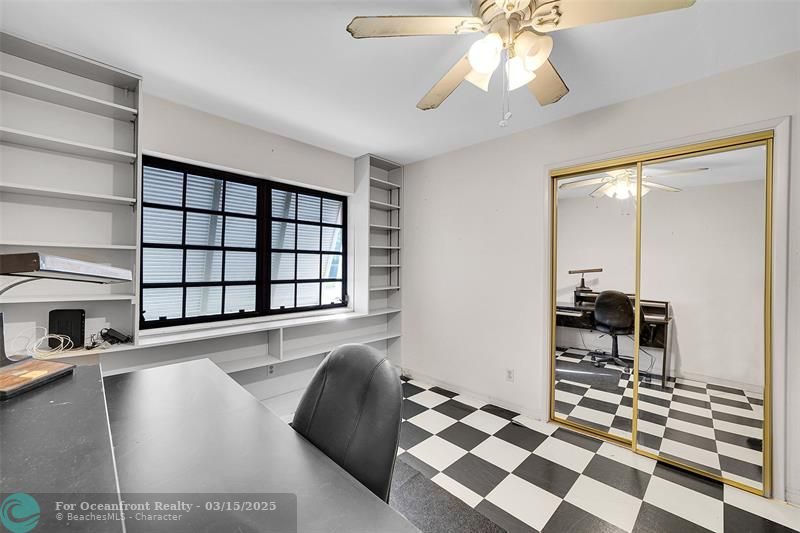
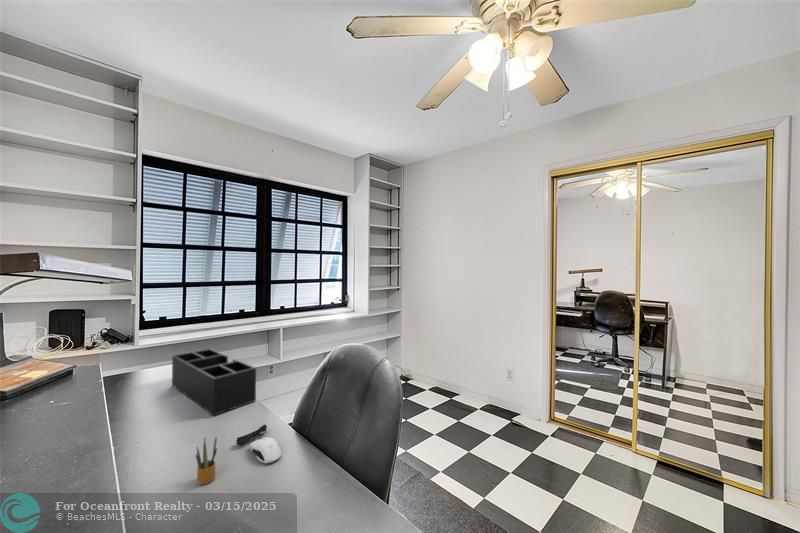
+ computer mouse (262, 442)
+ desk organizer (211, 377)
+ pencil box (207, 460)
